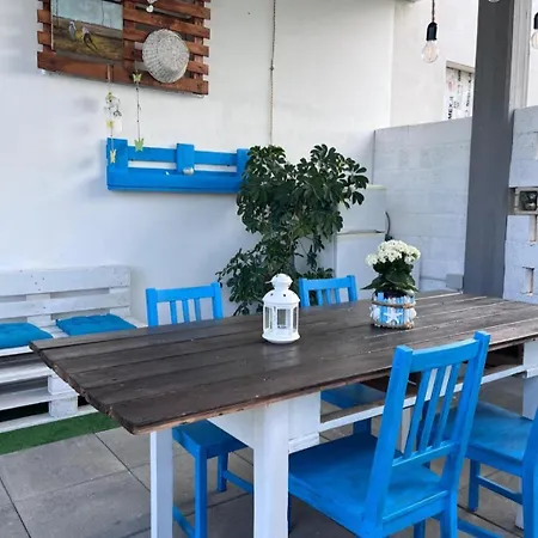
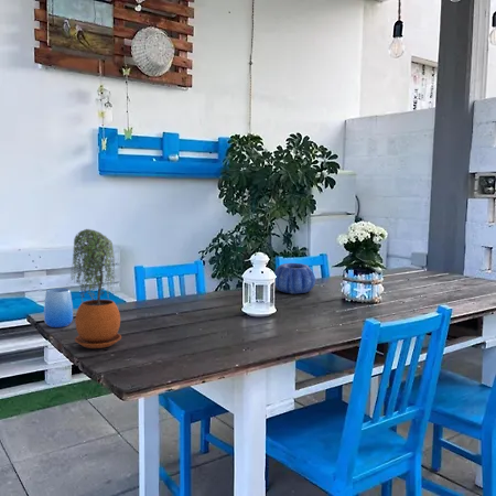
+ potted plant (93, 287)
+ cup (58, 308)
+ decorative bowl (293, 278)
